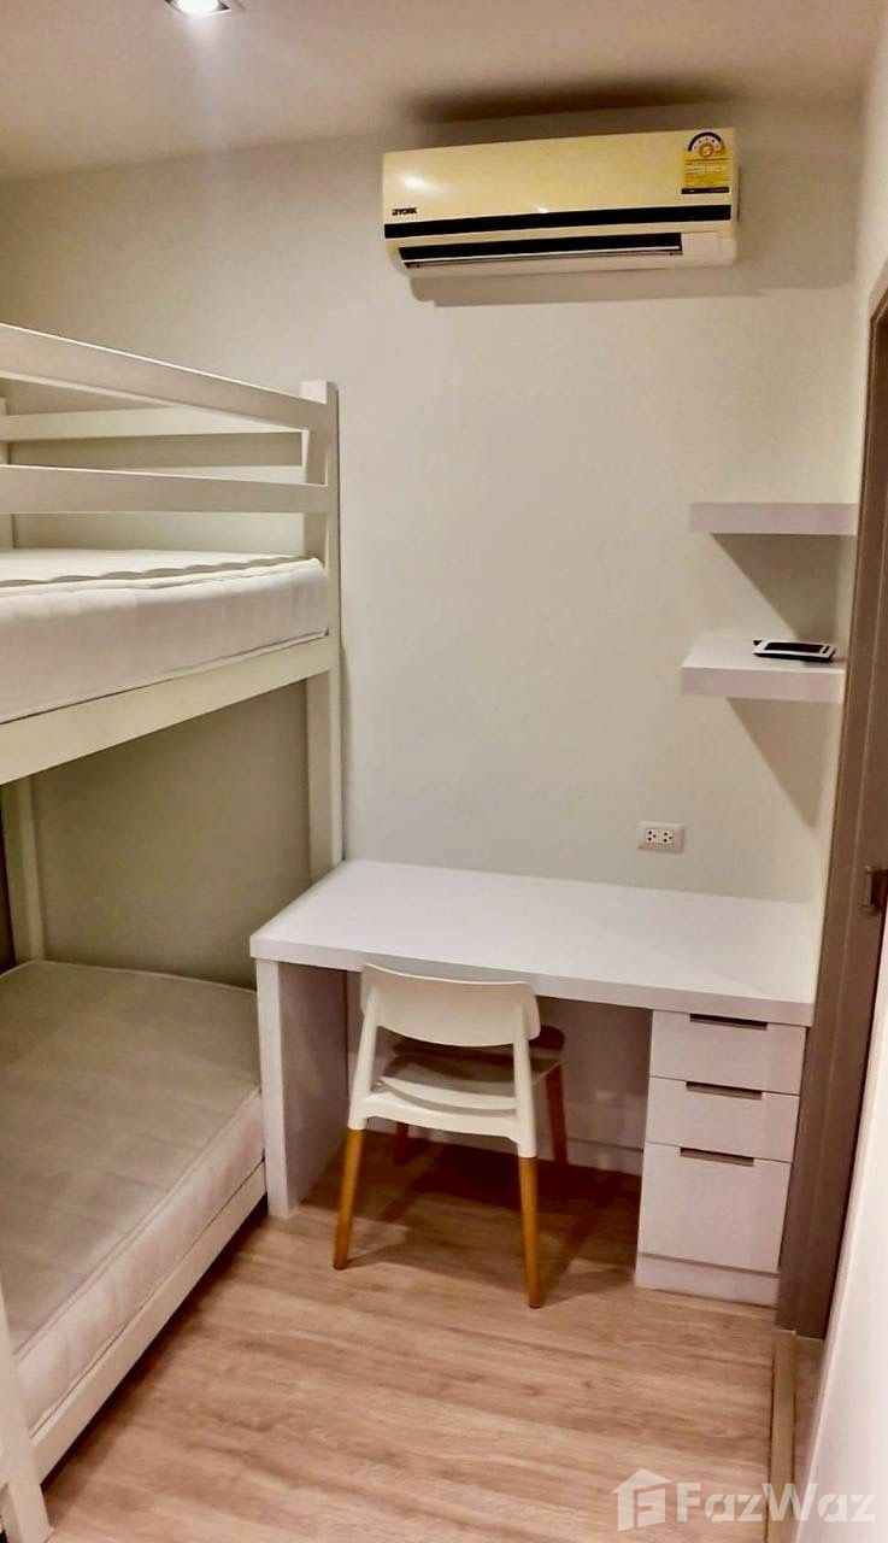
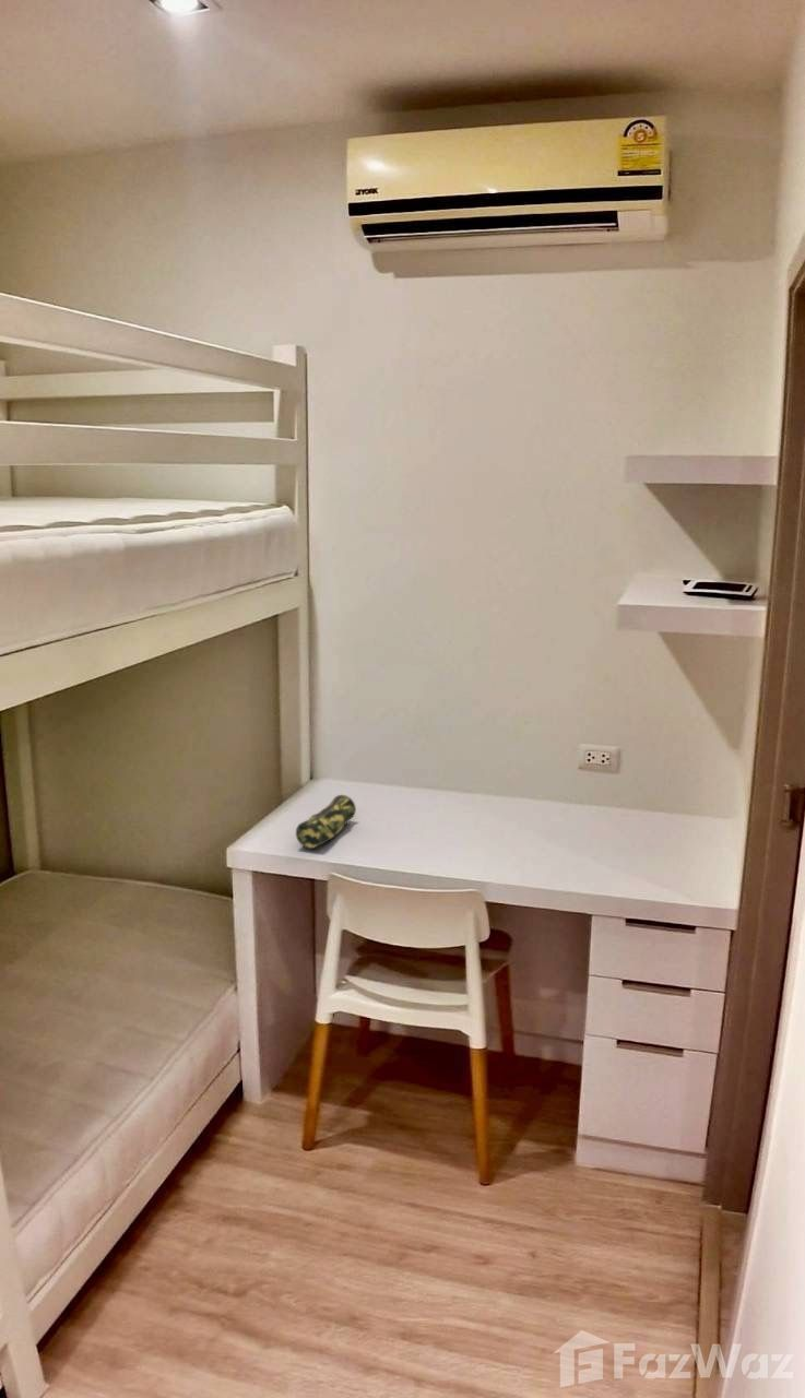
+ pencil case (325, 822)
